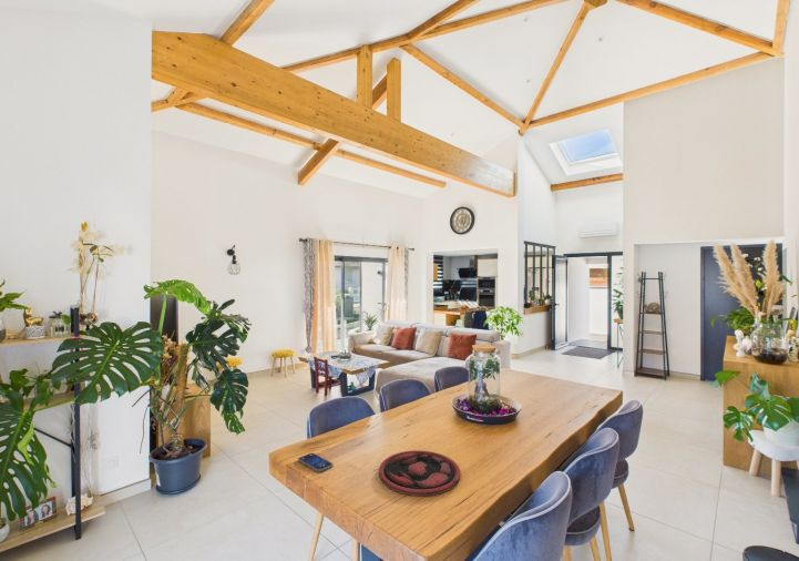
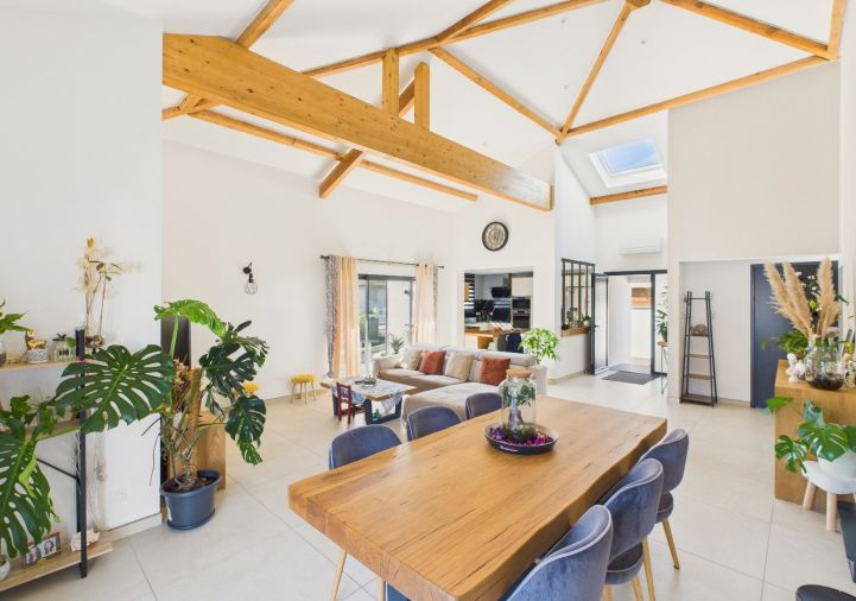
- plate (419, 470)
- smartphone (315, 461)
